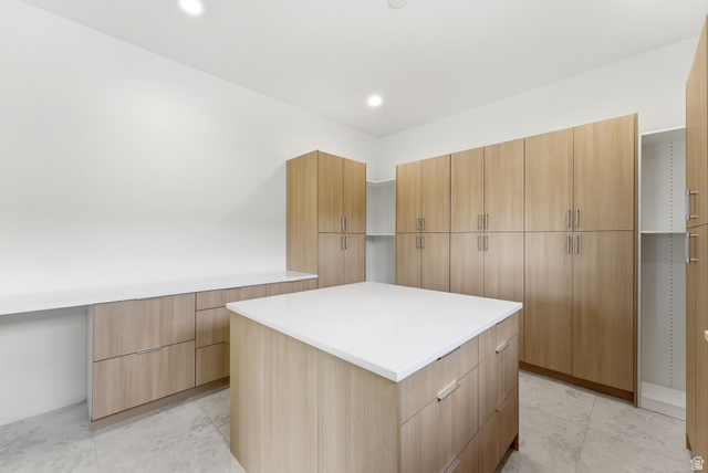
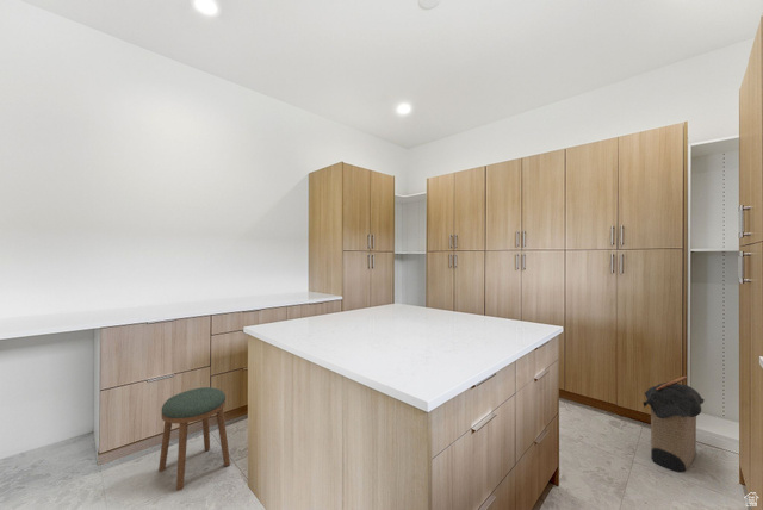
+ laundry hamper (671, 412)
+ stool (186, 430)
